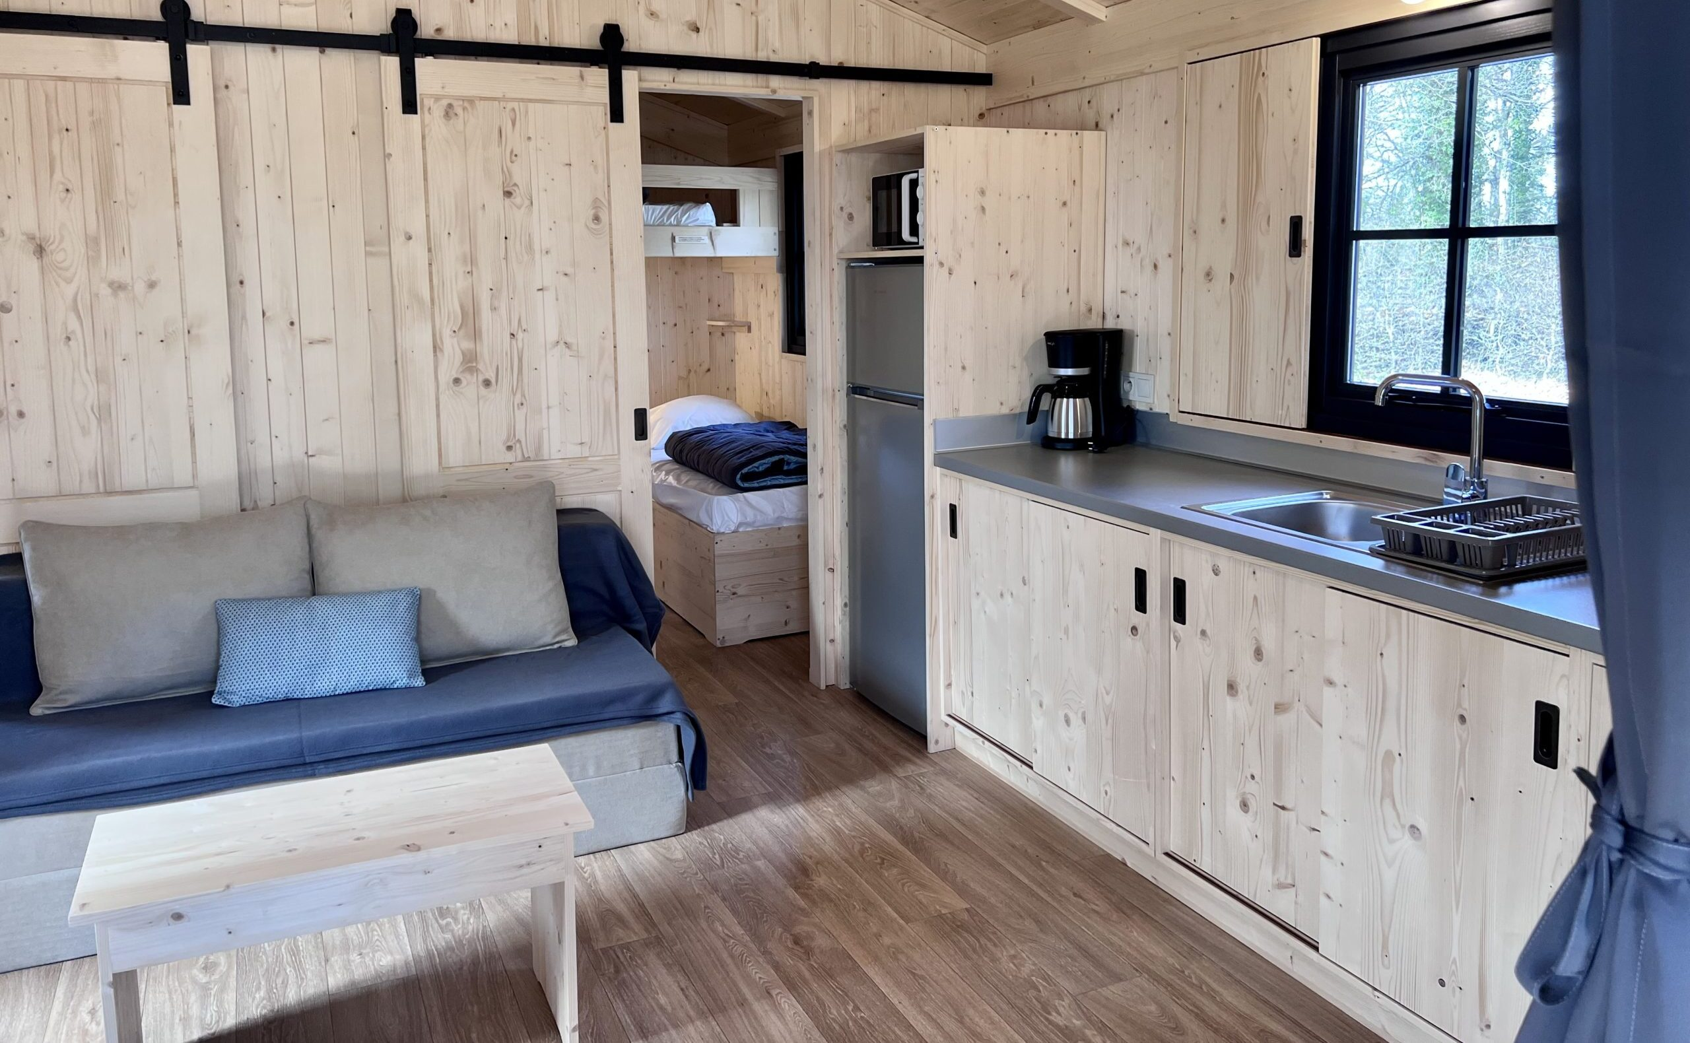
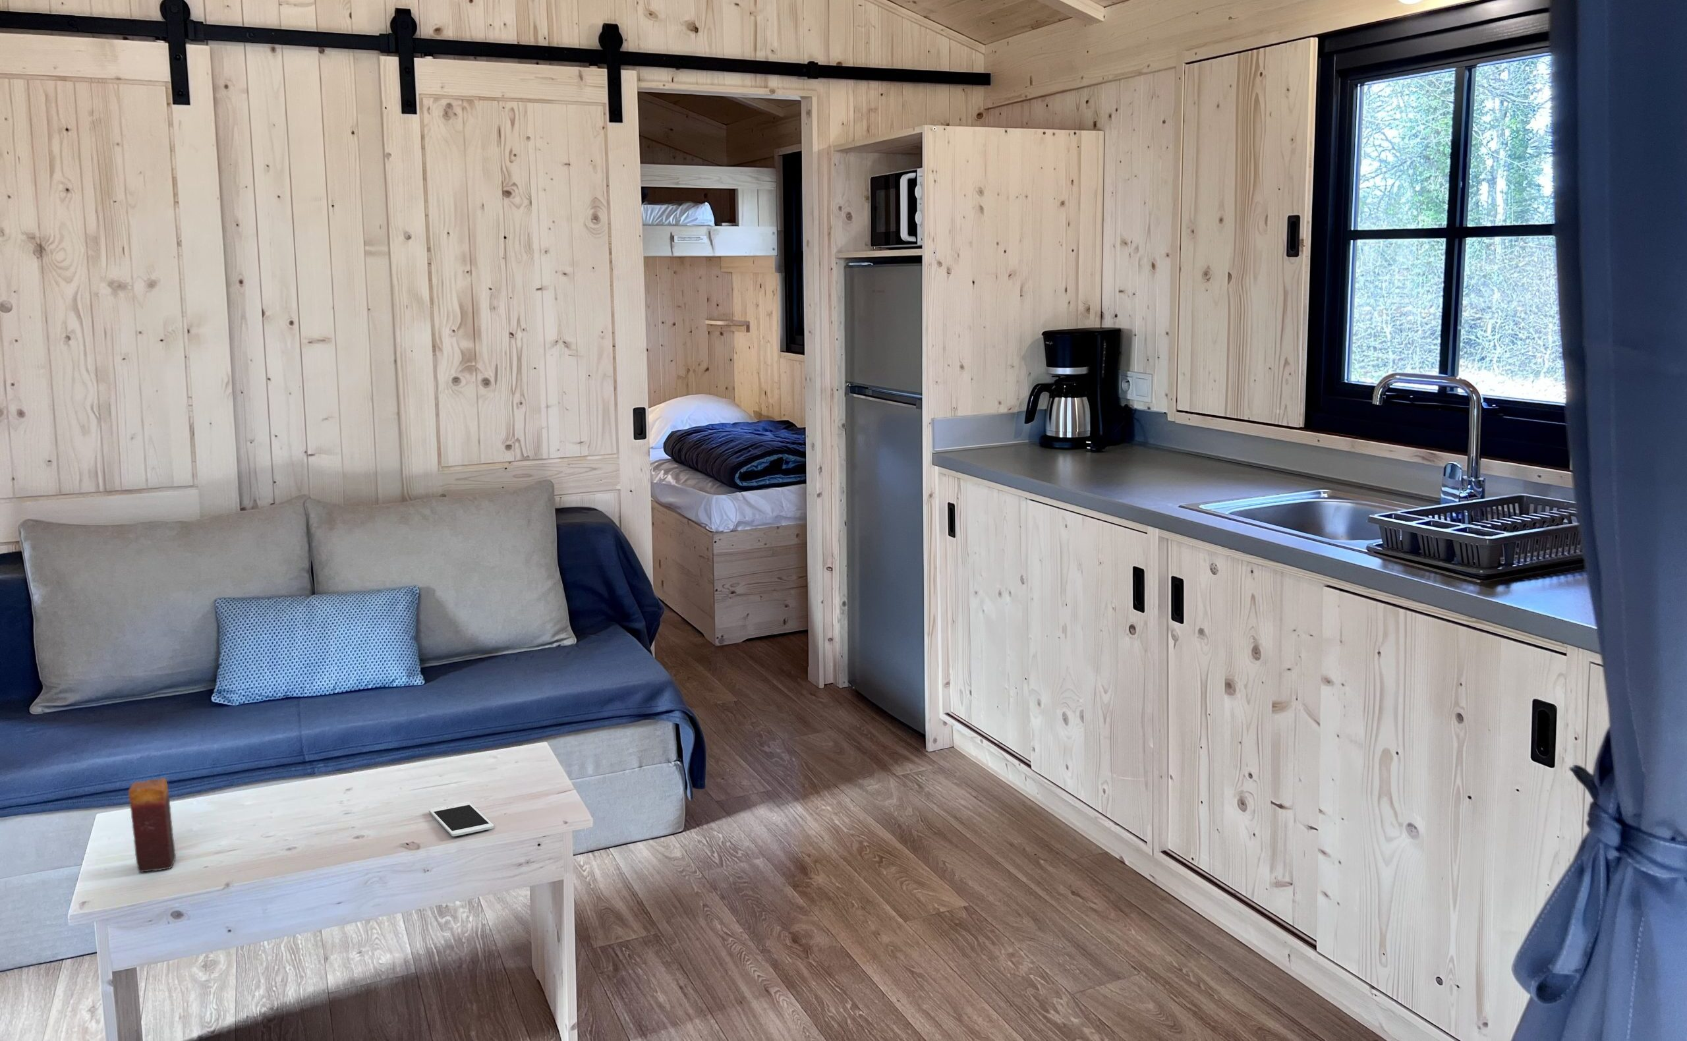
+ candle (152, 824)
+ cell phone (460, 818)
